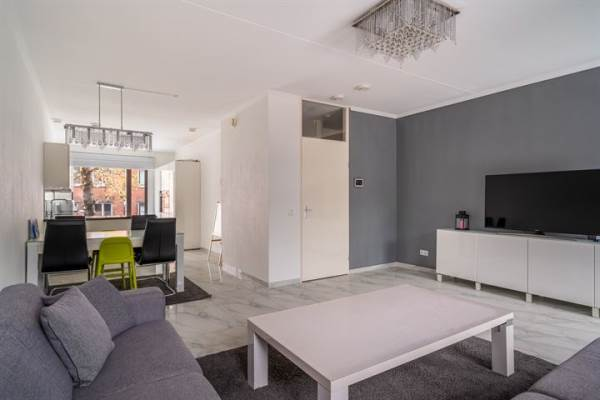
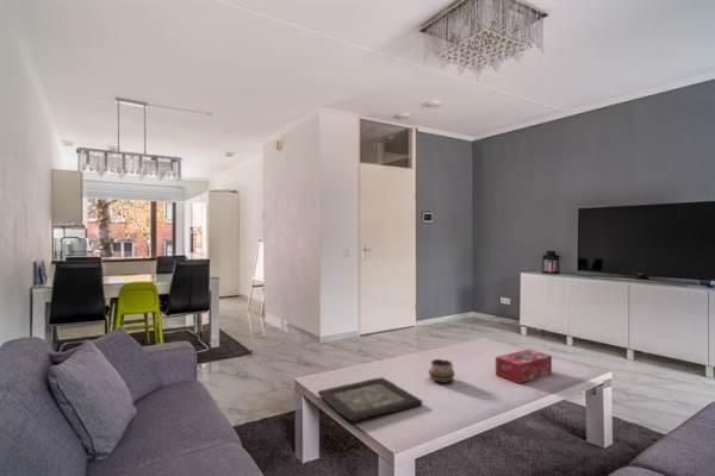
+ decorative bowl (441, 370)
+ tissue box (523, 364)
+ decorative tray (368, 397)
